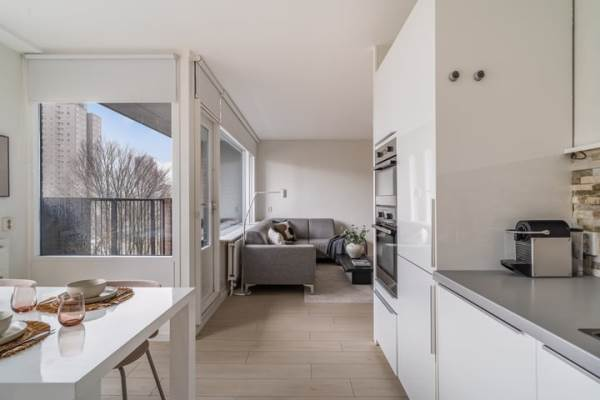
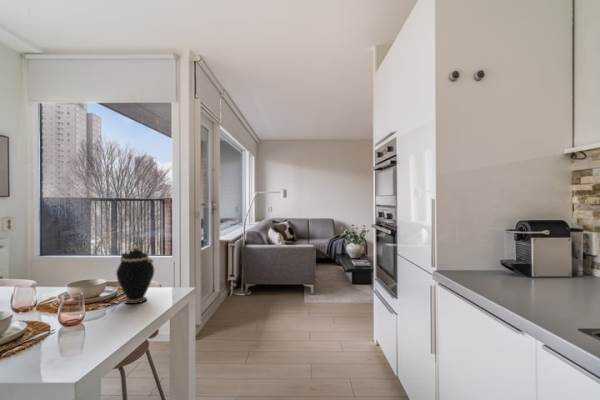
+ teapot (136, 273)
